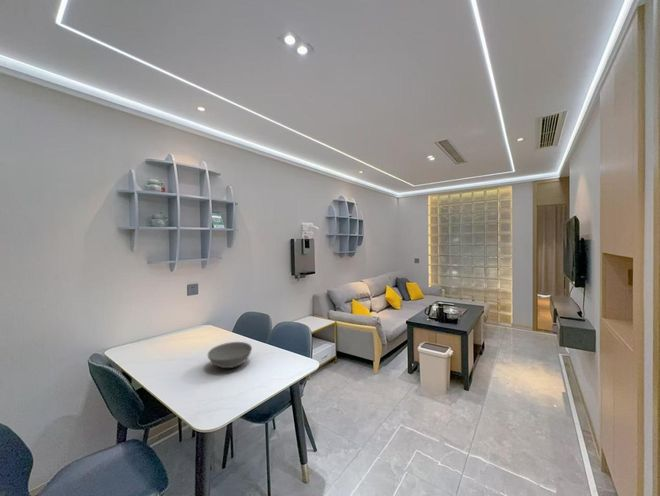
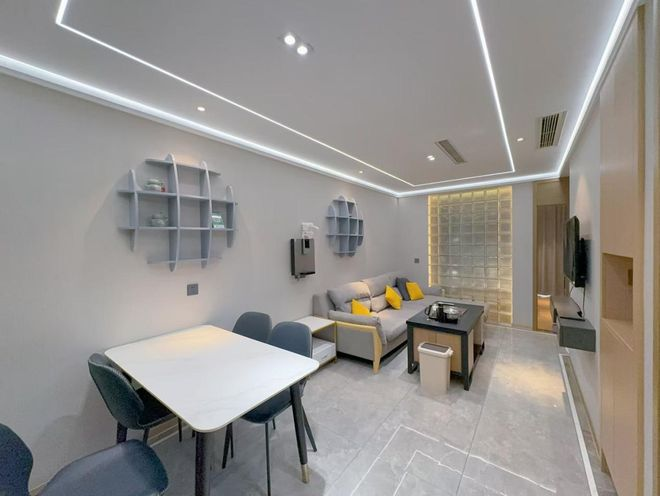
- bowl (230, 357)
